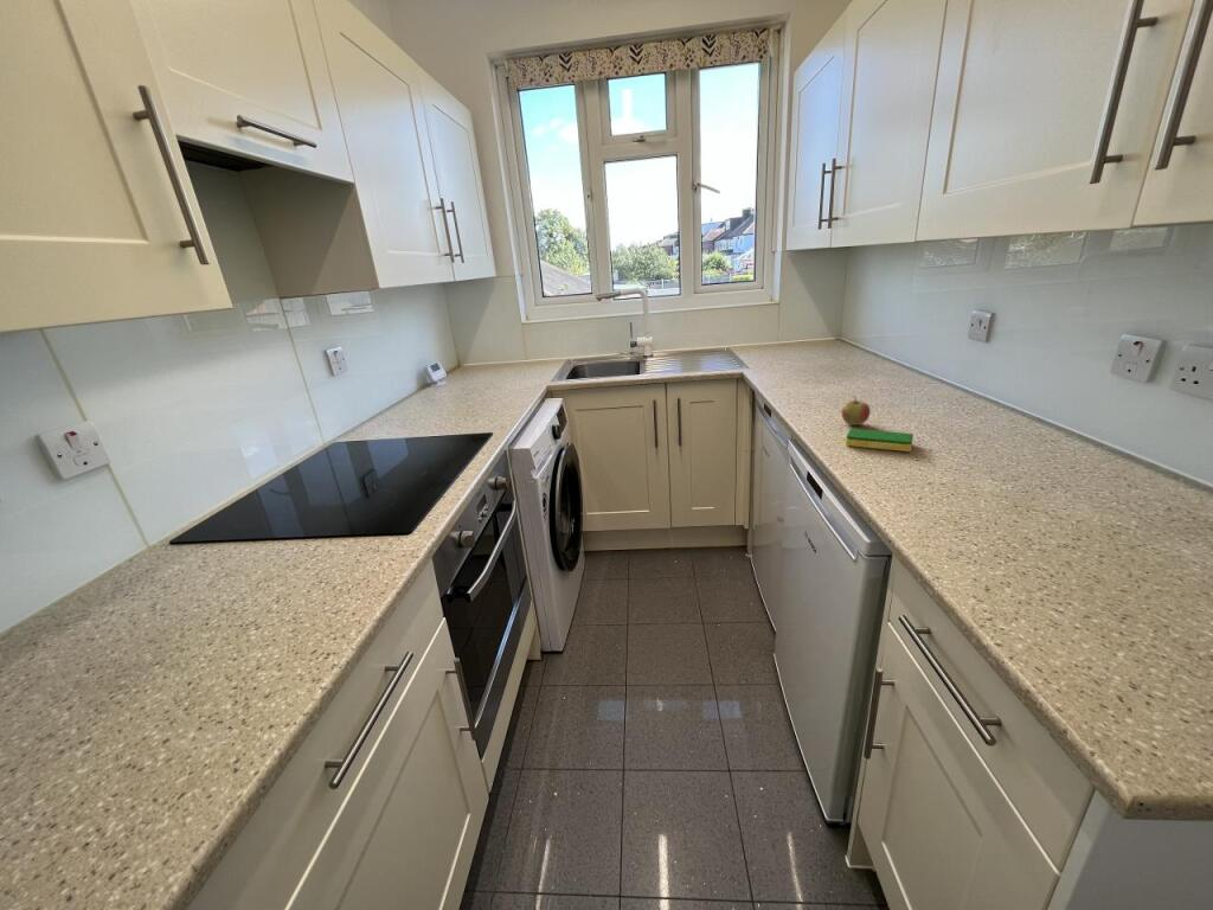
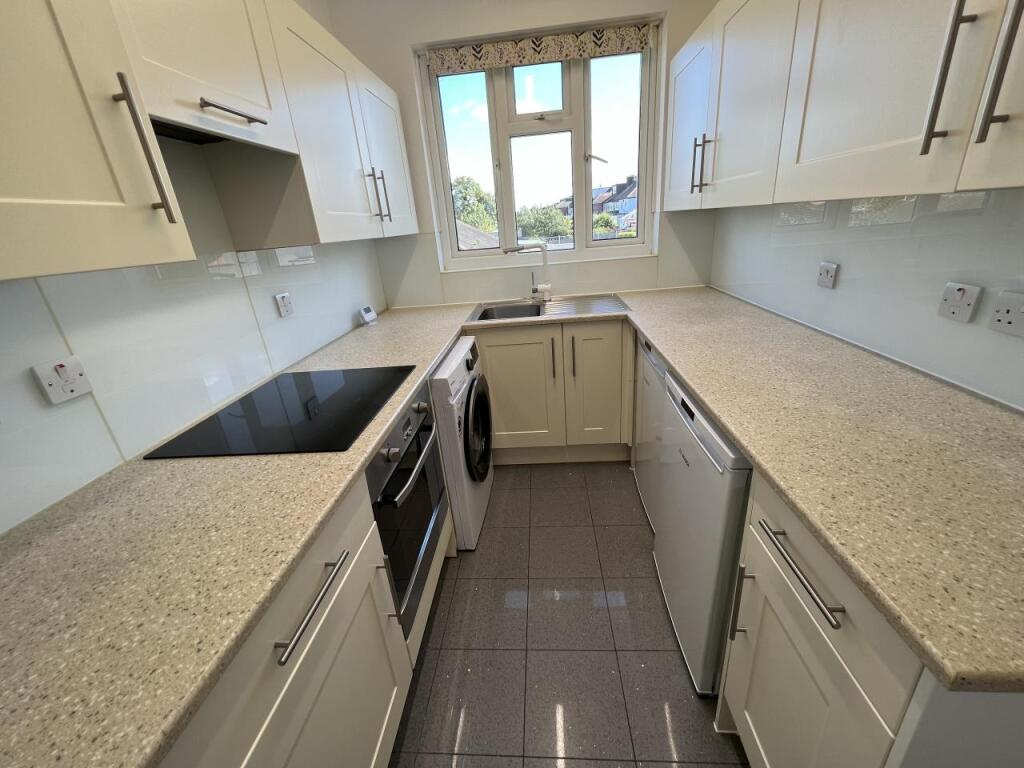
- dish sponge (879, 440)
- apple (855, 410)
